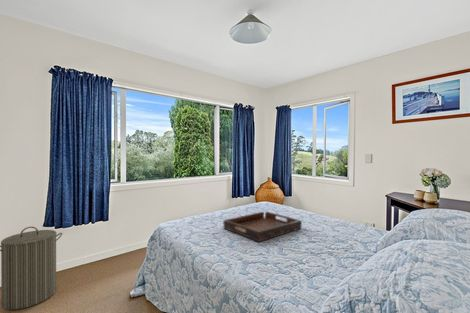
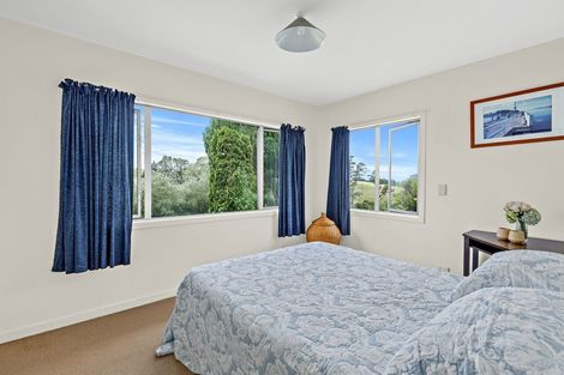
- laundry hamper (30, 261)
- serving tray (262, 224)
